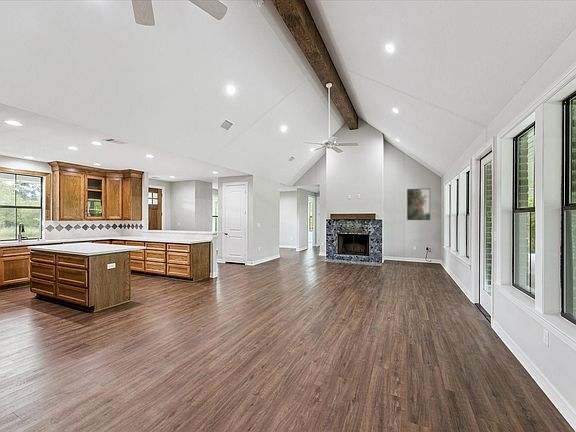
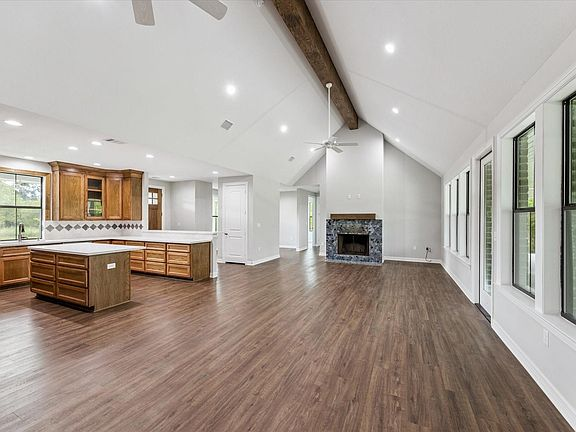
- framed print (418, 204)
